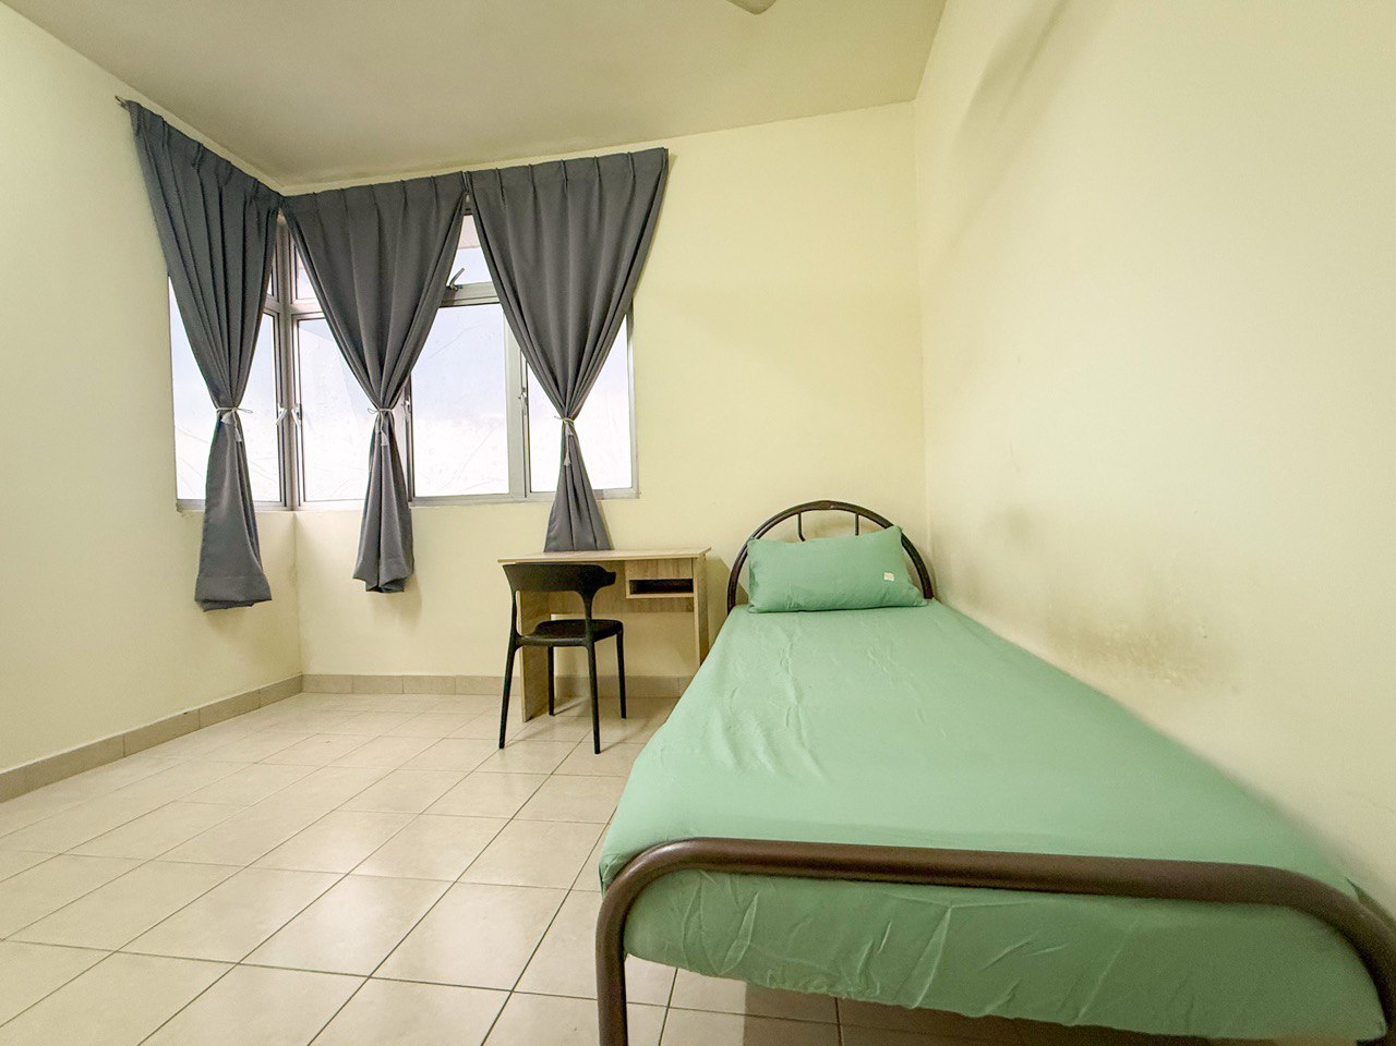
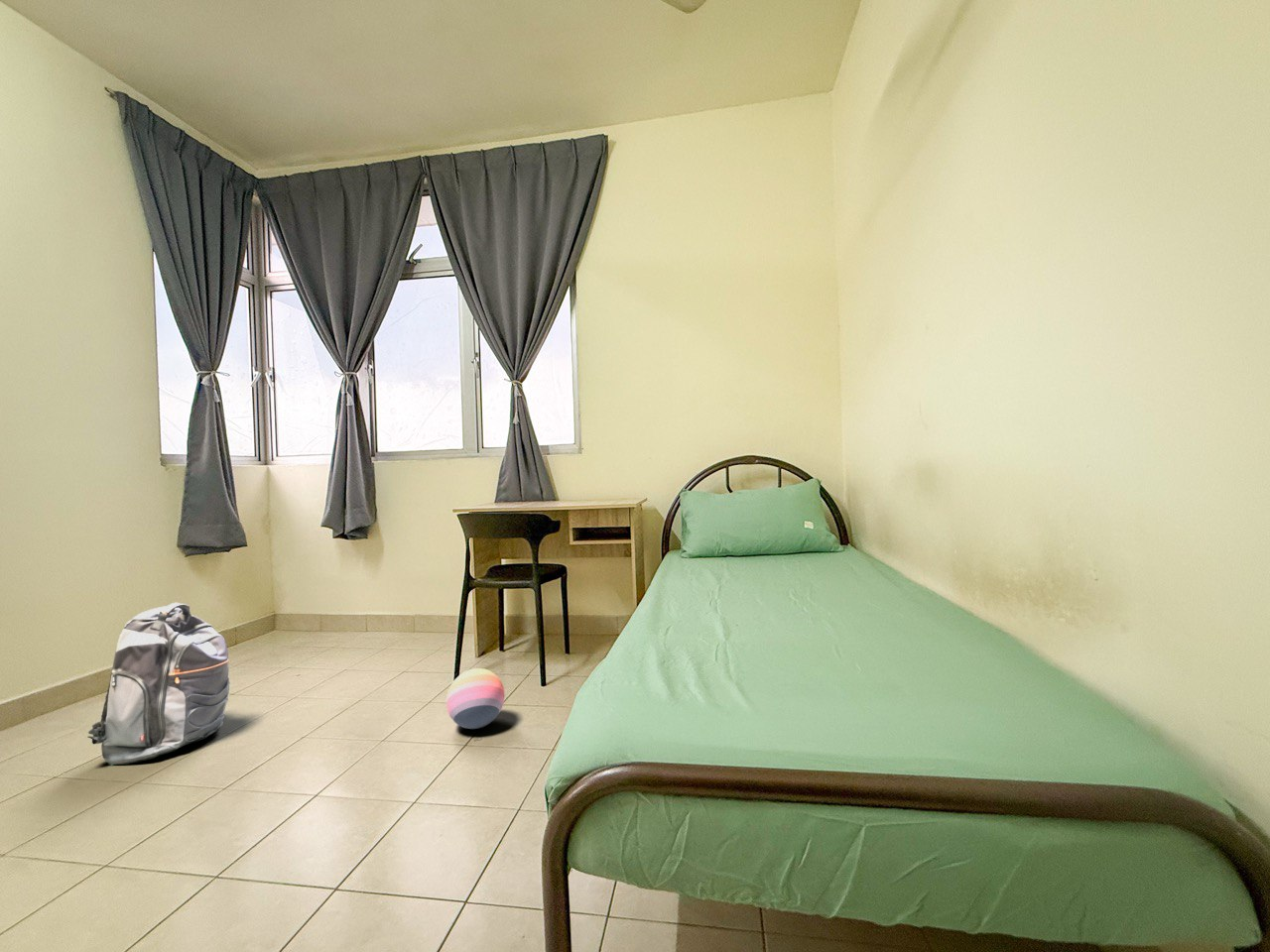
+ backpack (167, 671)
+ ball (475, 698)
